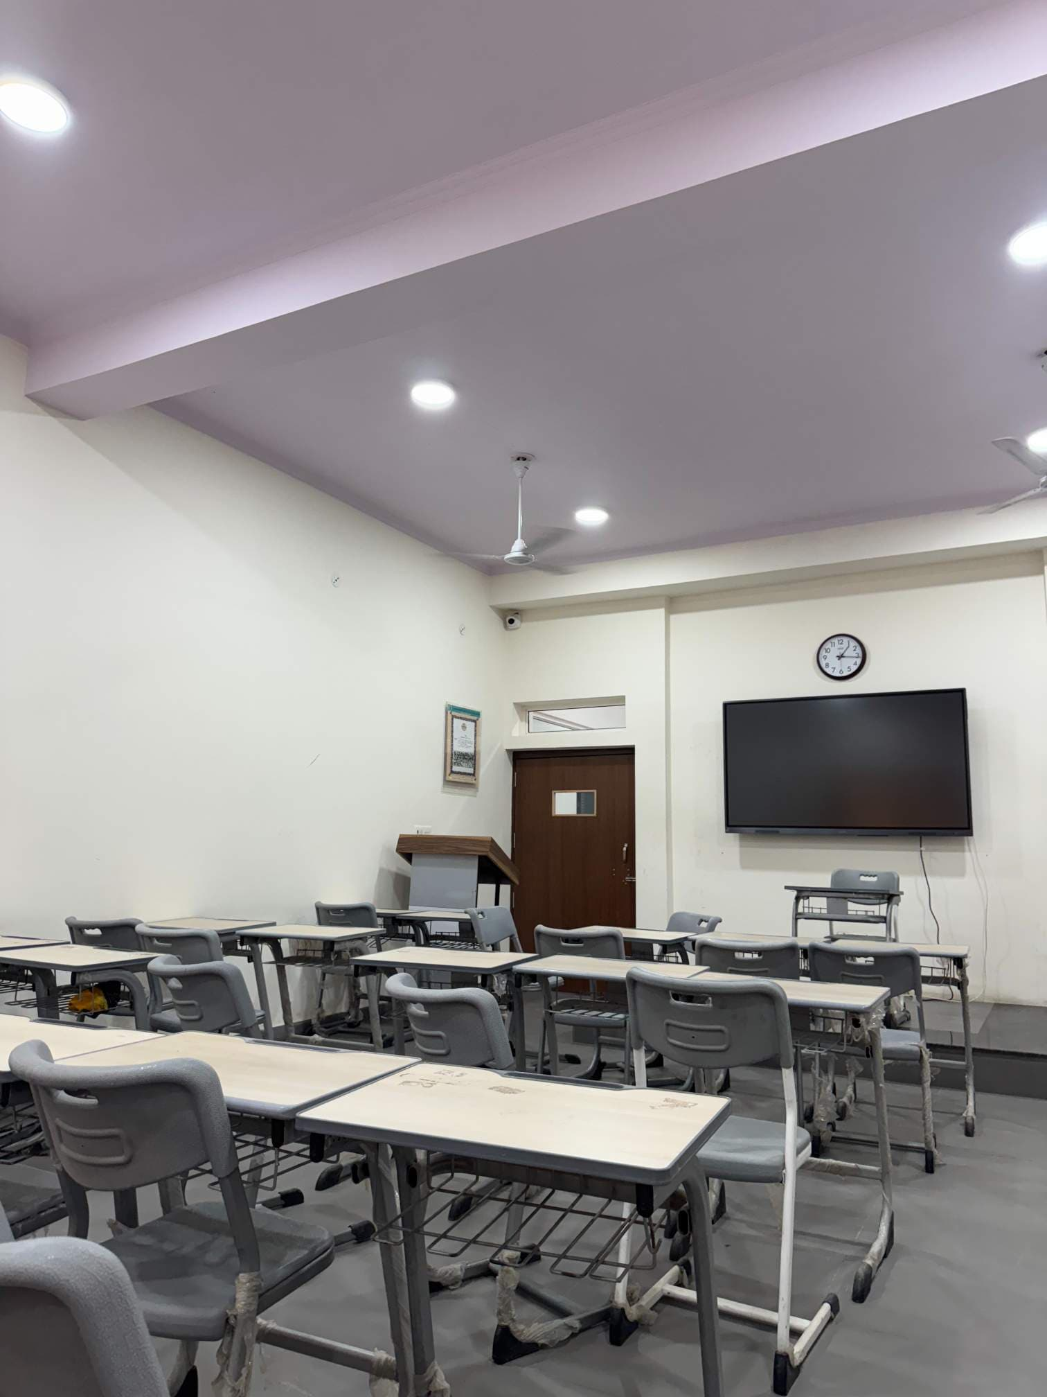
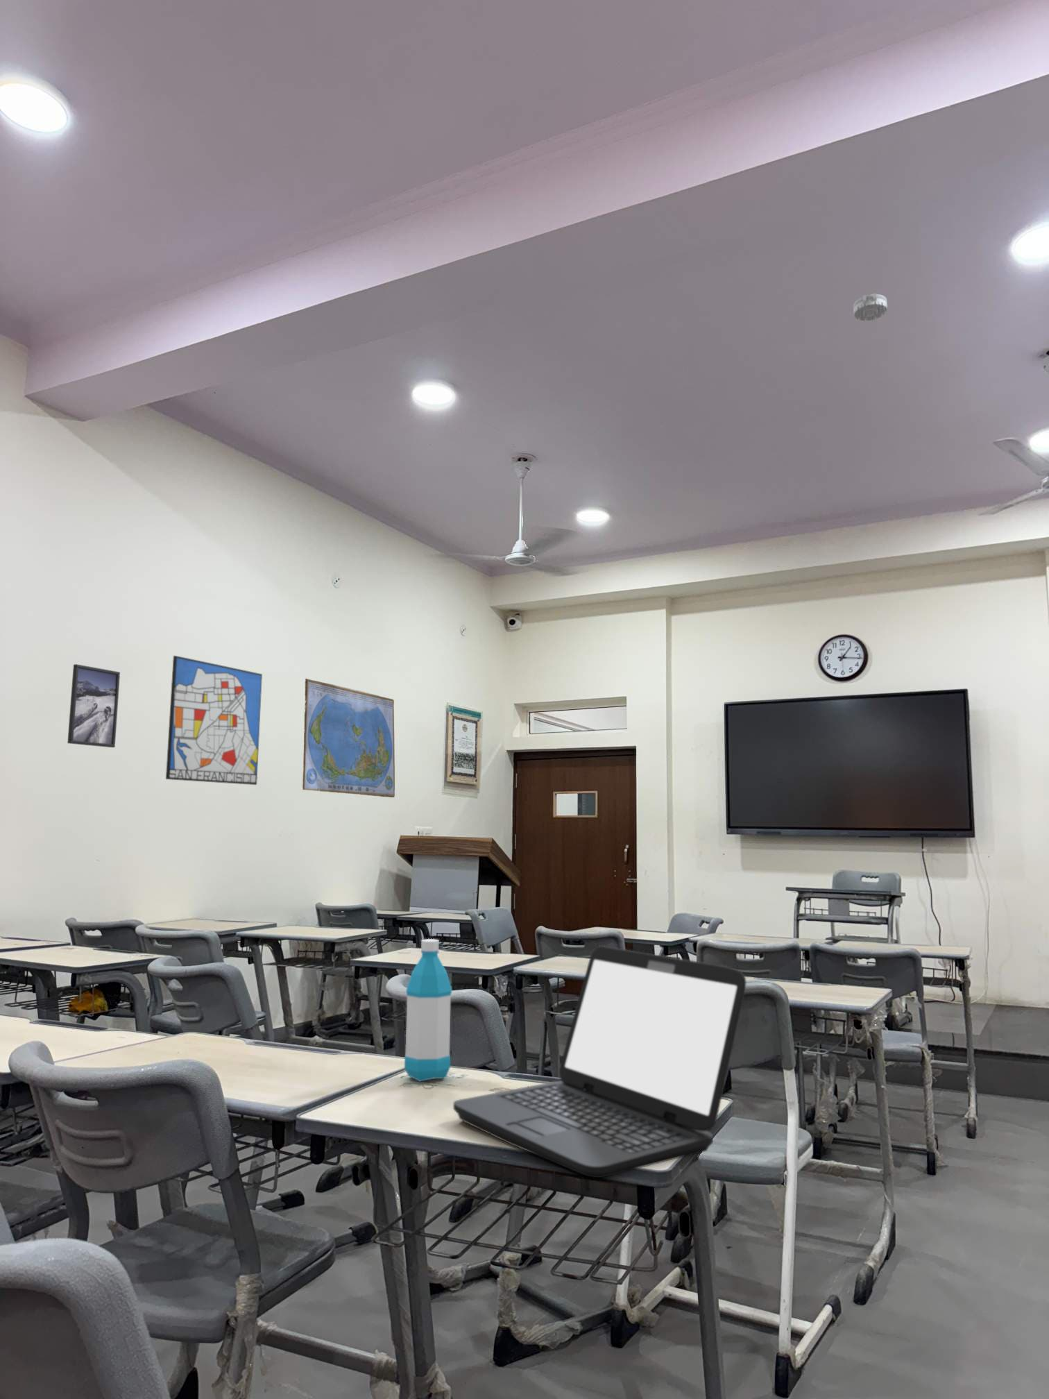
+ smoke detector (870, 306)
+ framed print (95, 706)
+ wall art (216, 723)
+ laptop (595, 1045)
+ water bottle (428, 1008)
+ world map (352, 741)
